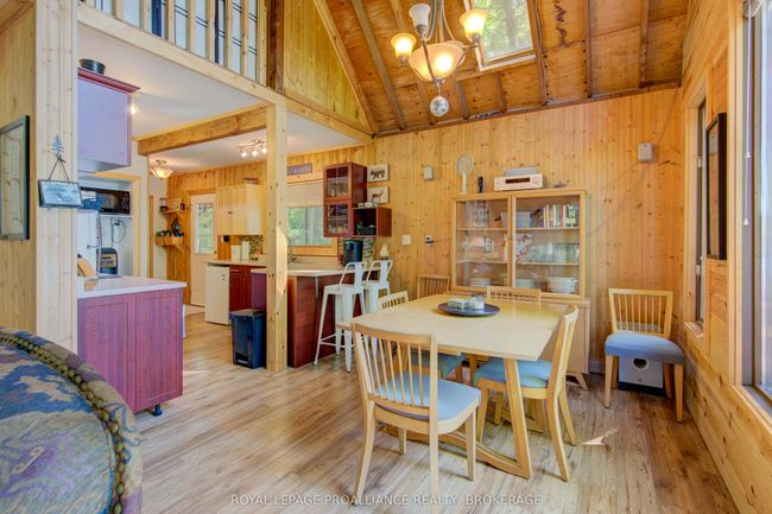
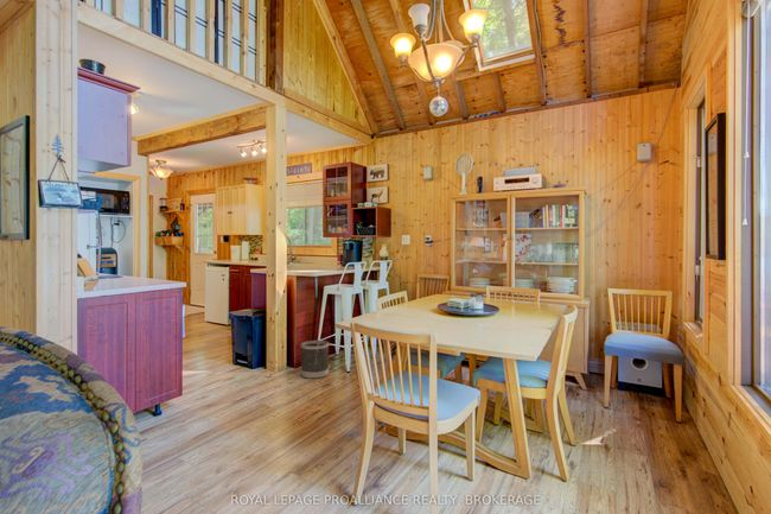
+ wastebasket (314, 358)
